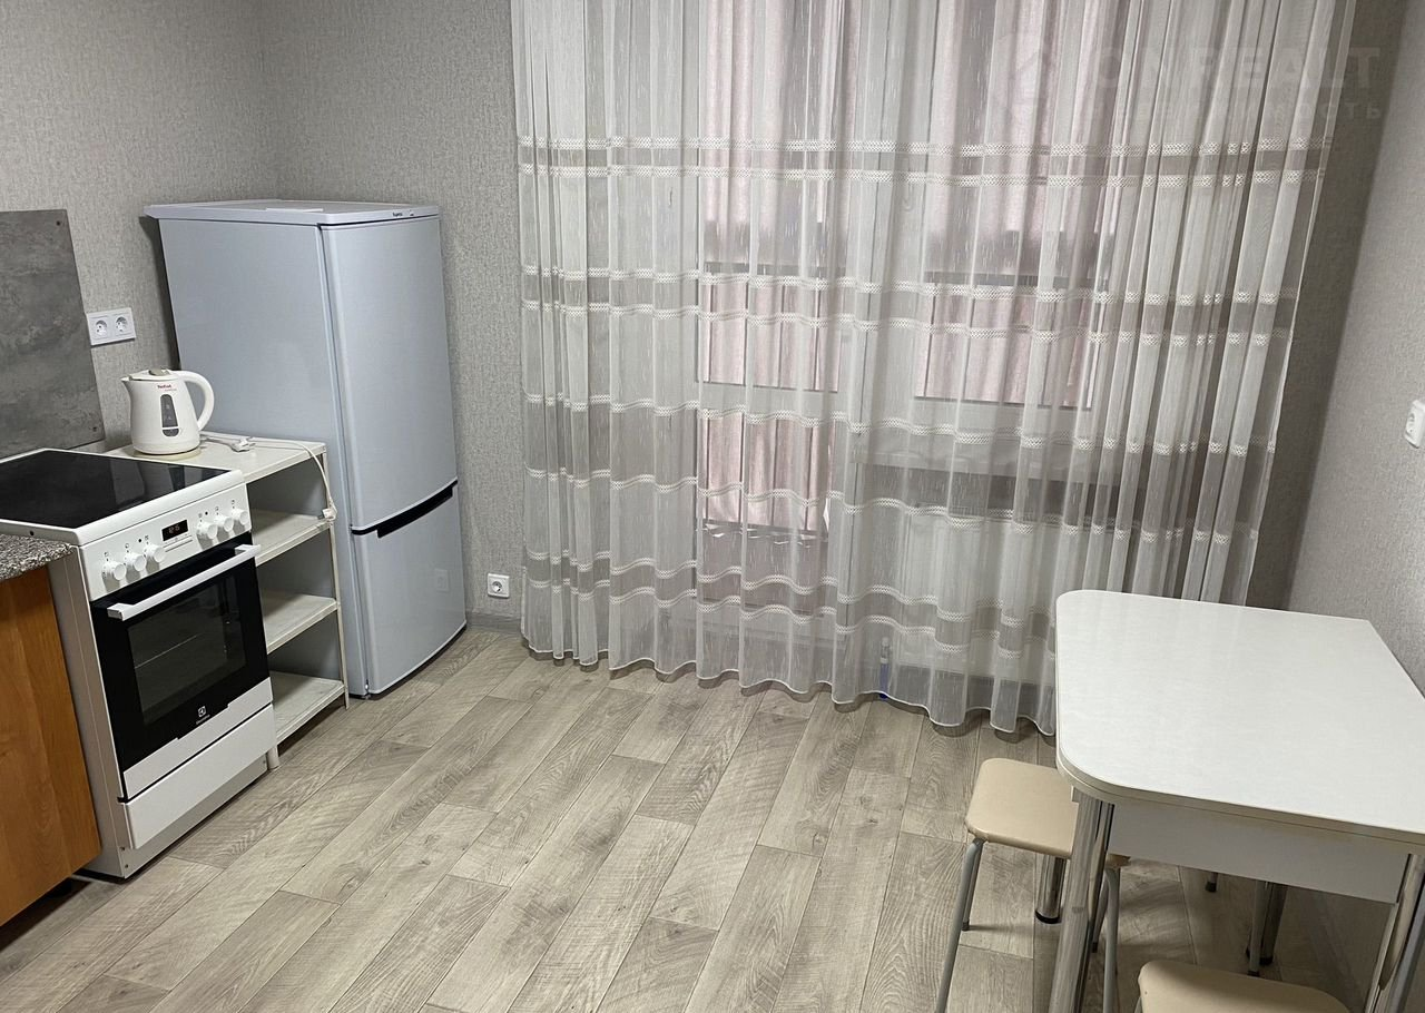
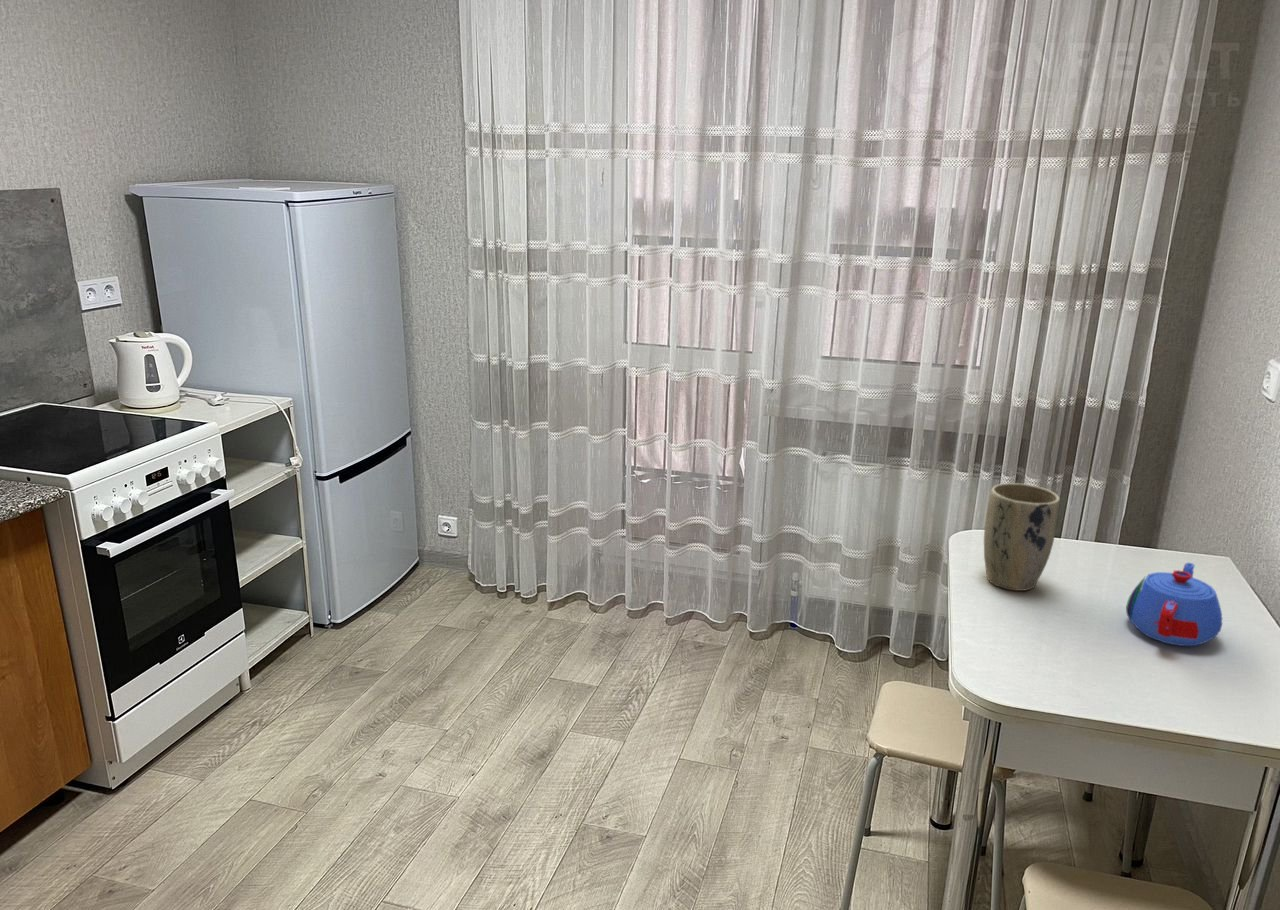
+ teapot (1176, 601)
+ plant pot (1018, 538)
